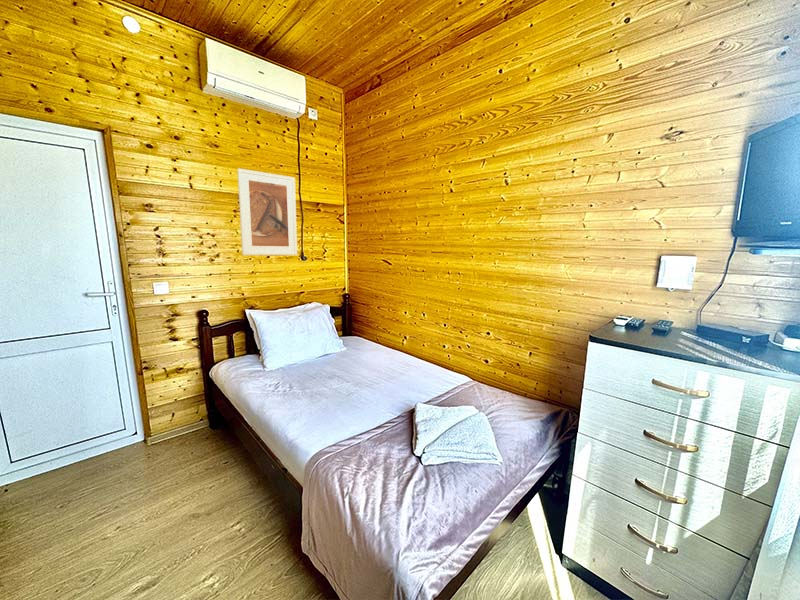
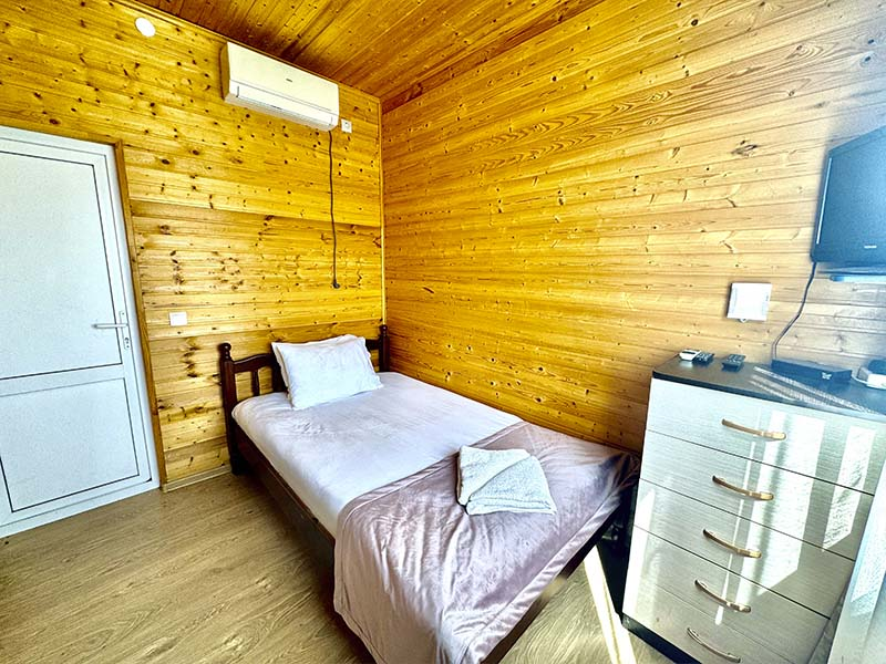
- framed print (269, 214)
